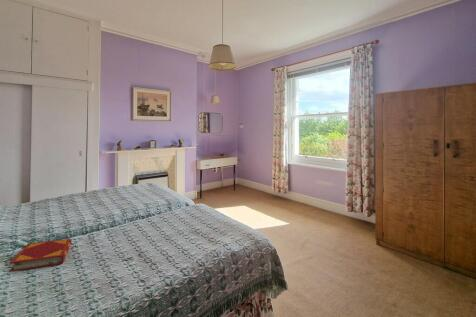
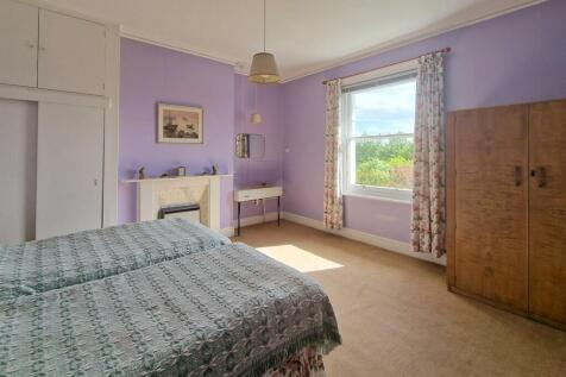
- hardback book (44, 252)
